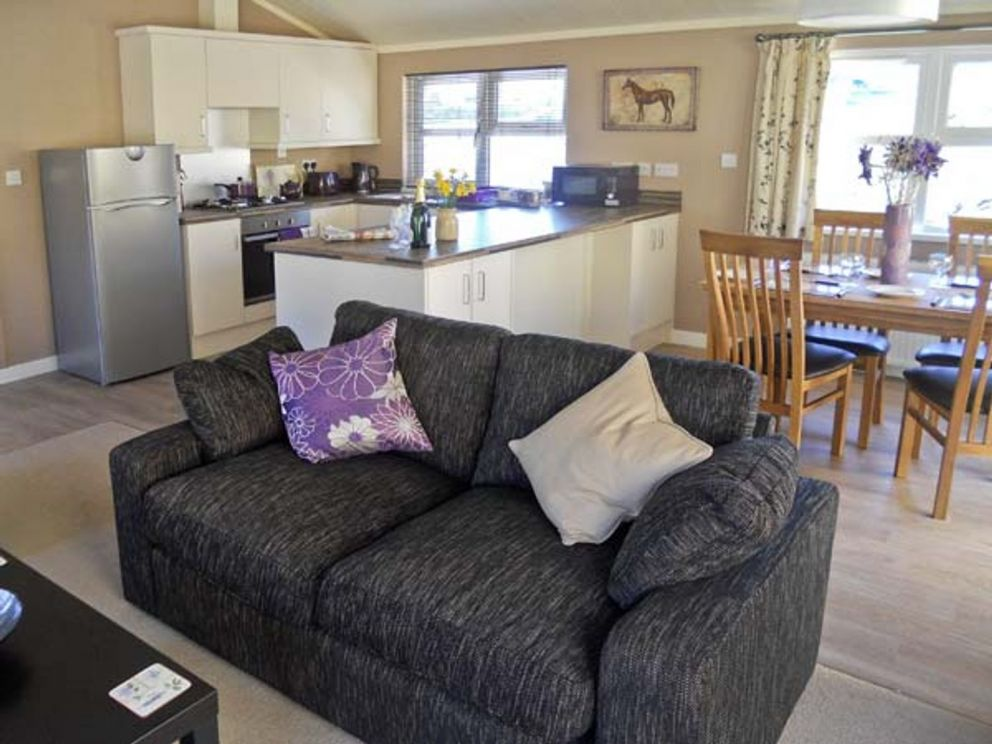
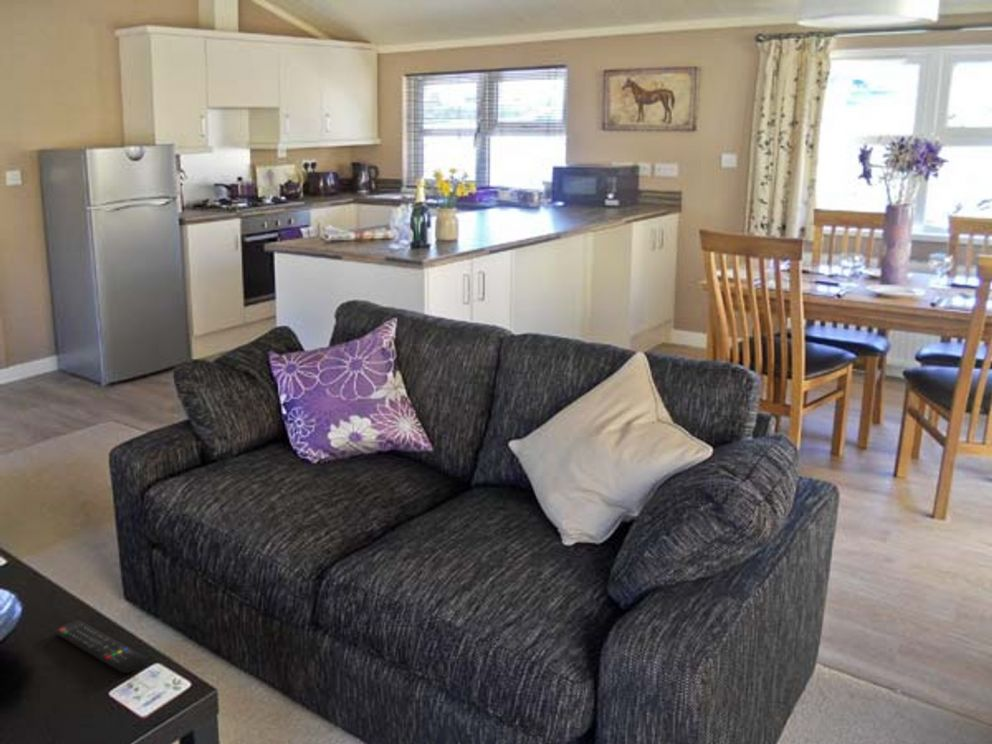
+ remote control (99, 646)
